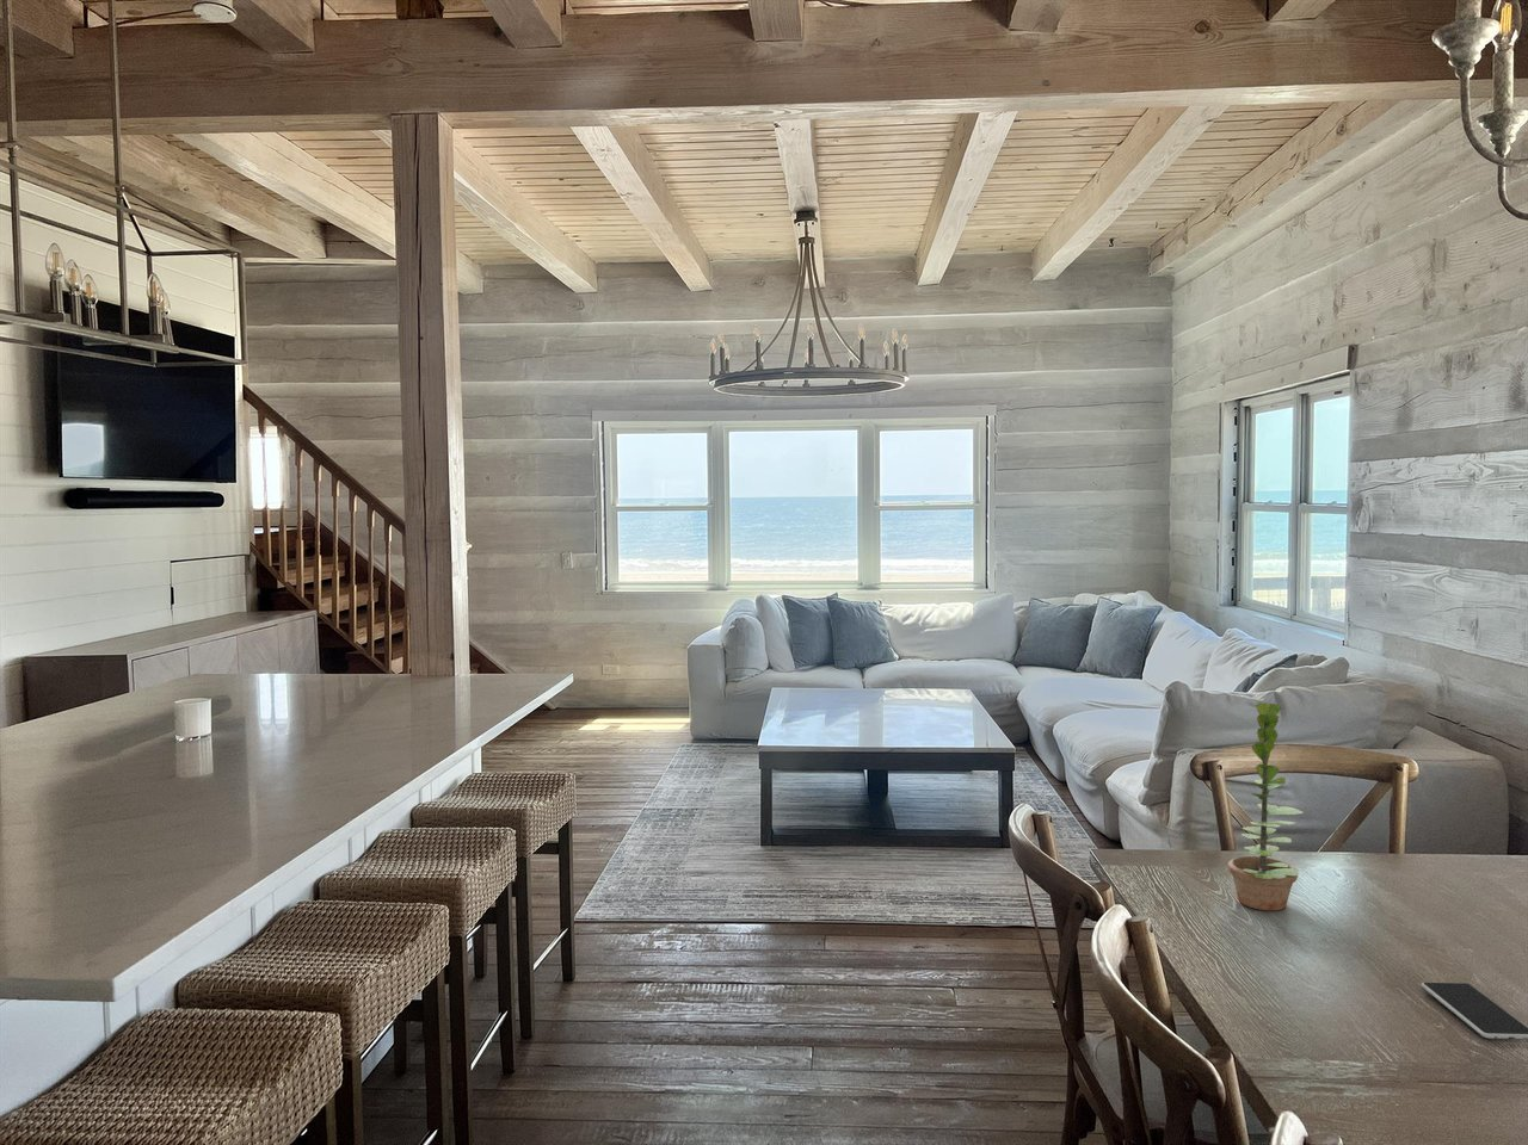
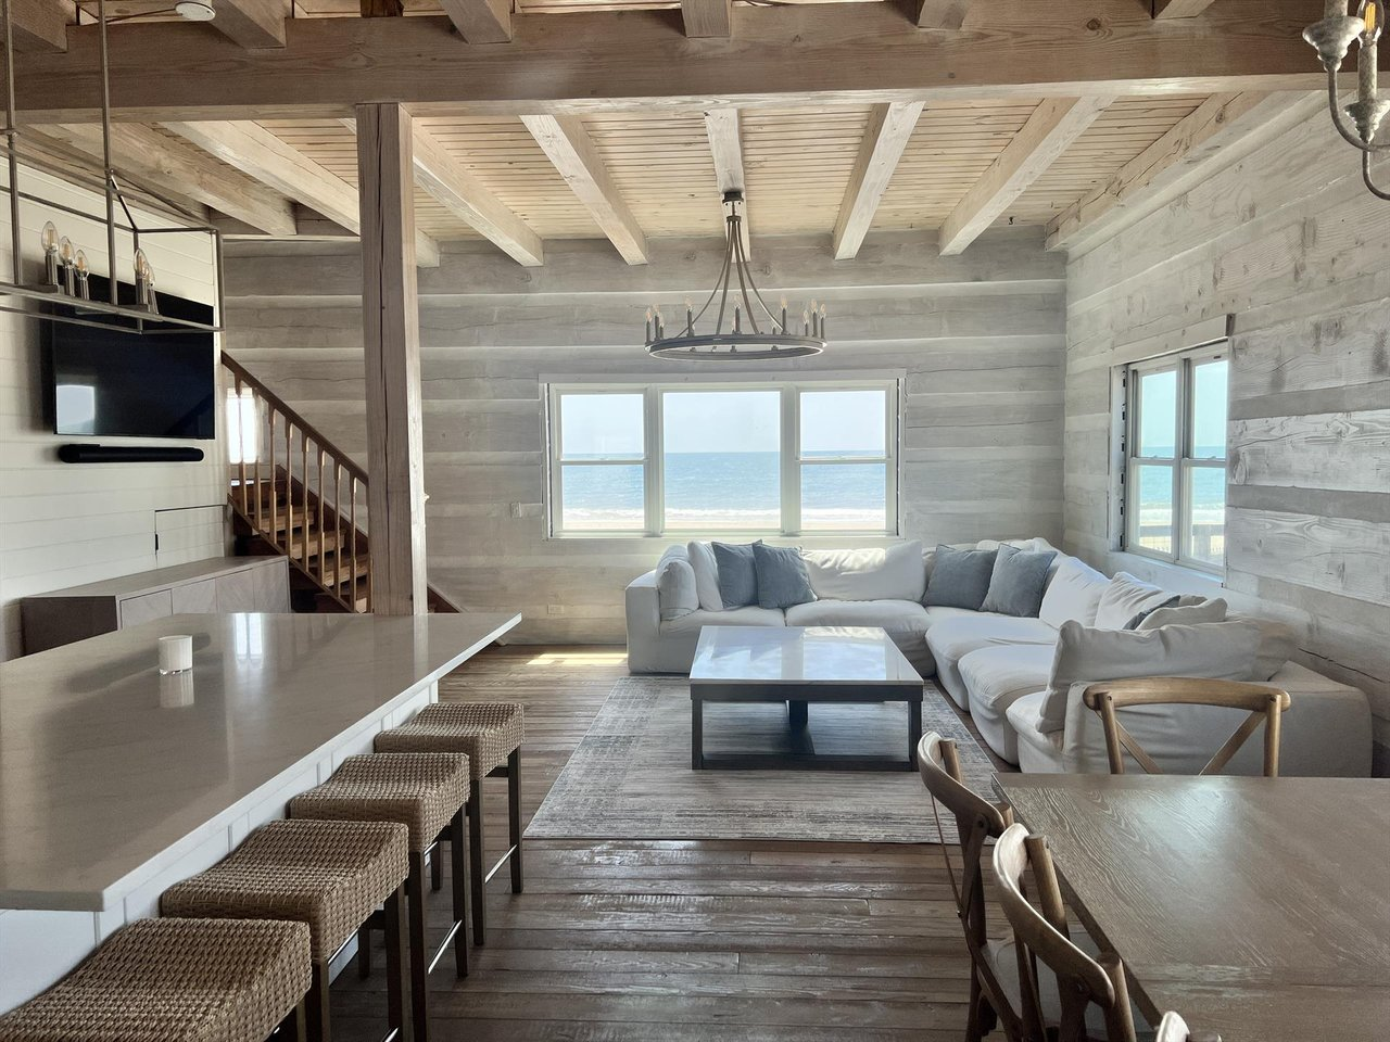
- smartphone (1475, 1009)
- plant (1266, 802)
